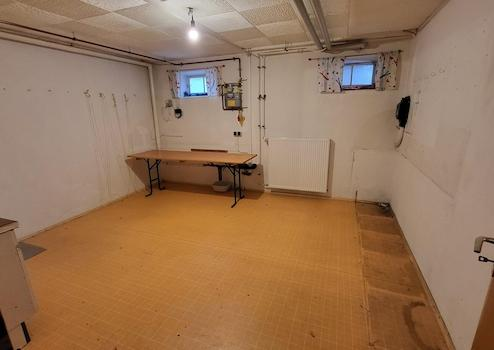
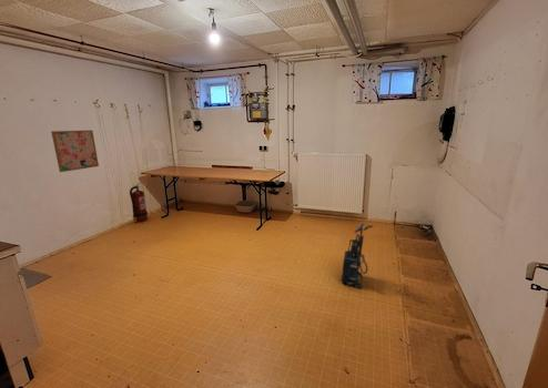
+ wall art (77, 150)
+ fire extinguisher (138, 202)
+ vacuum cleaner (356, 252)
